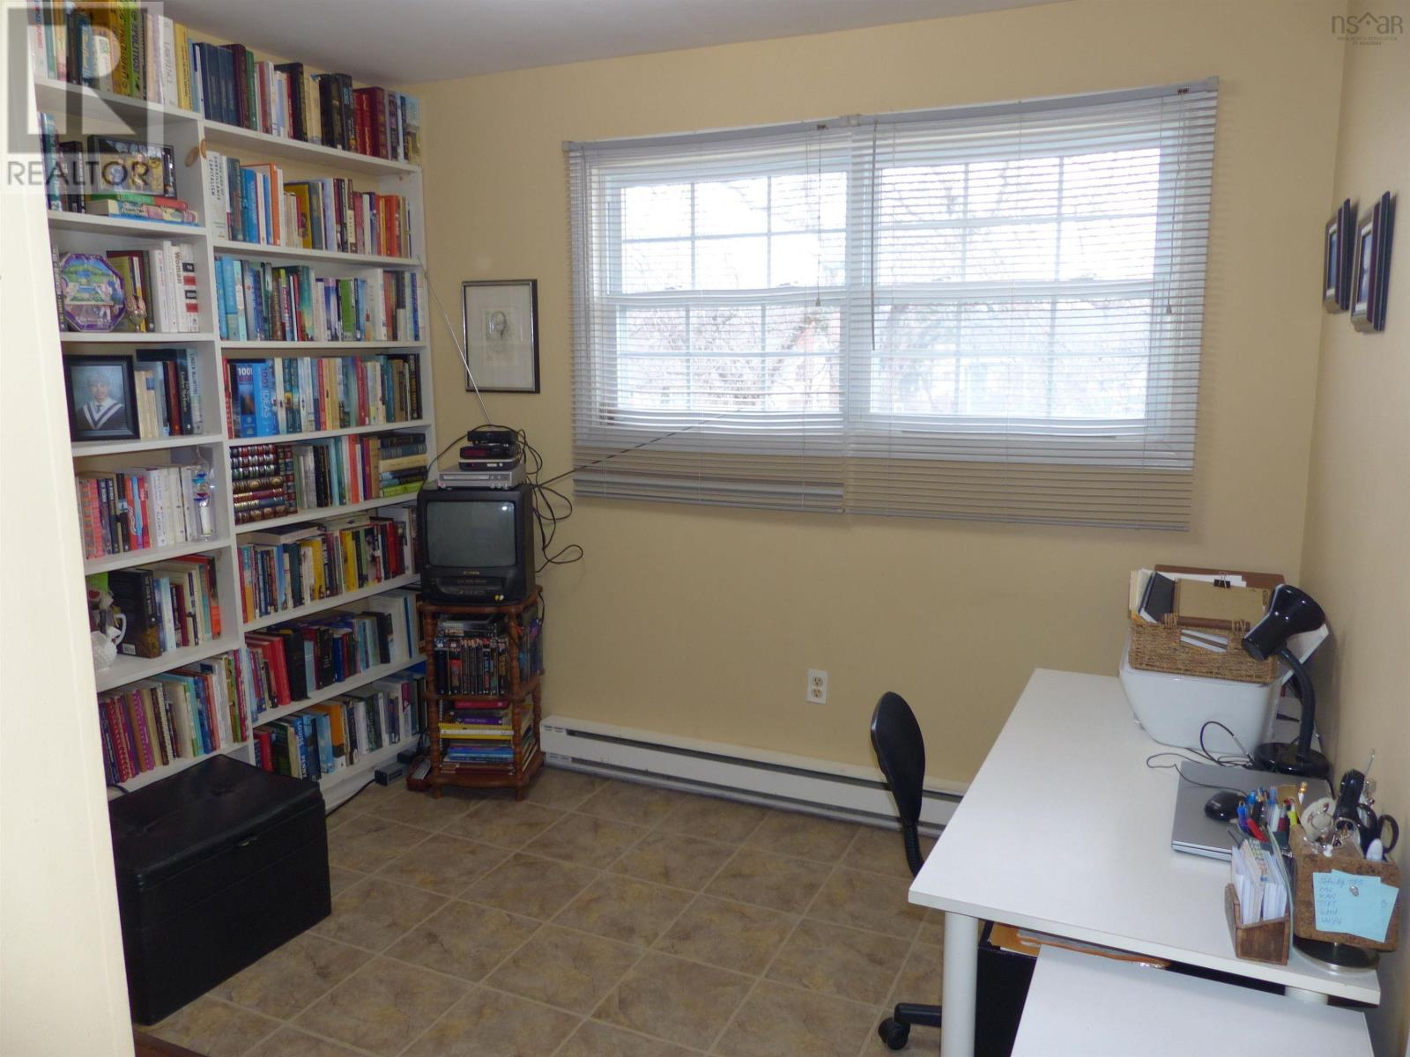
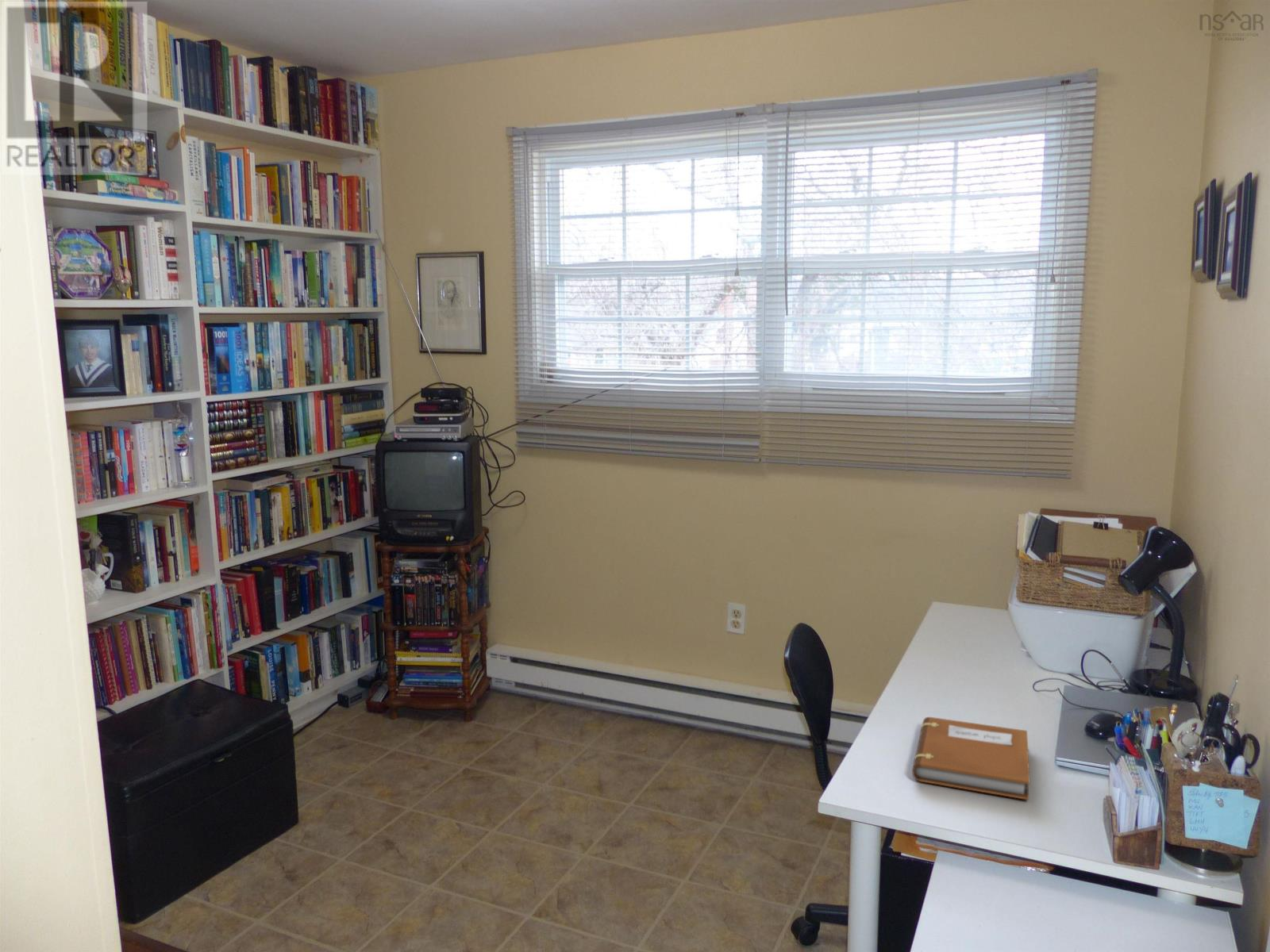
+ notebook (972, 752)
